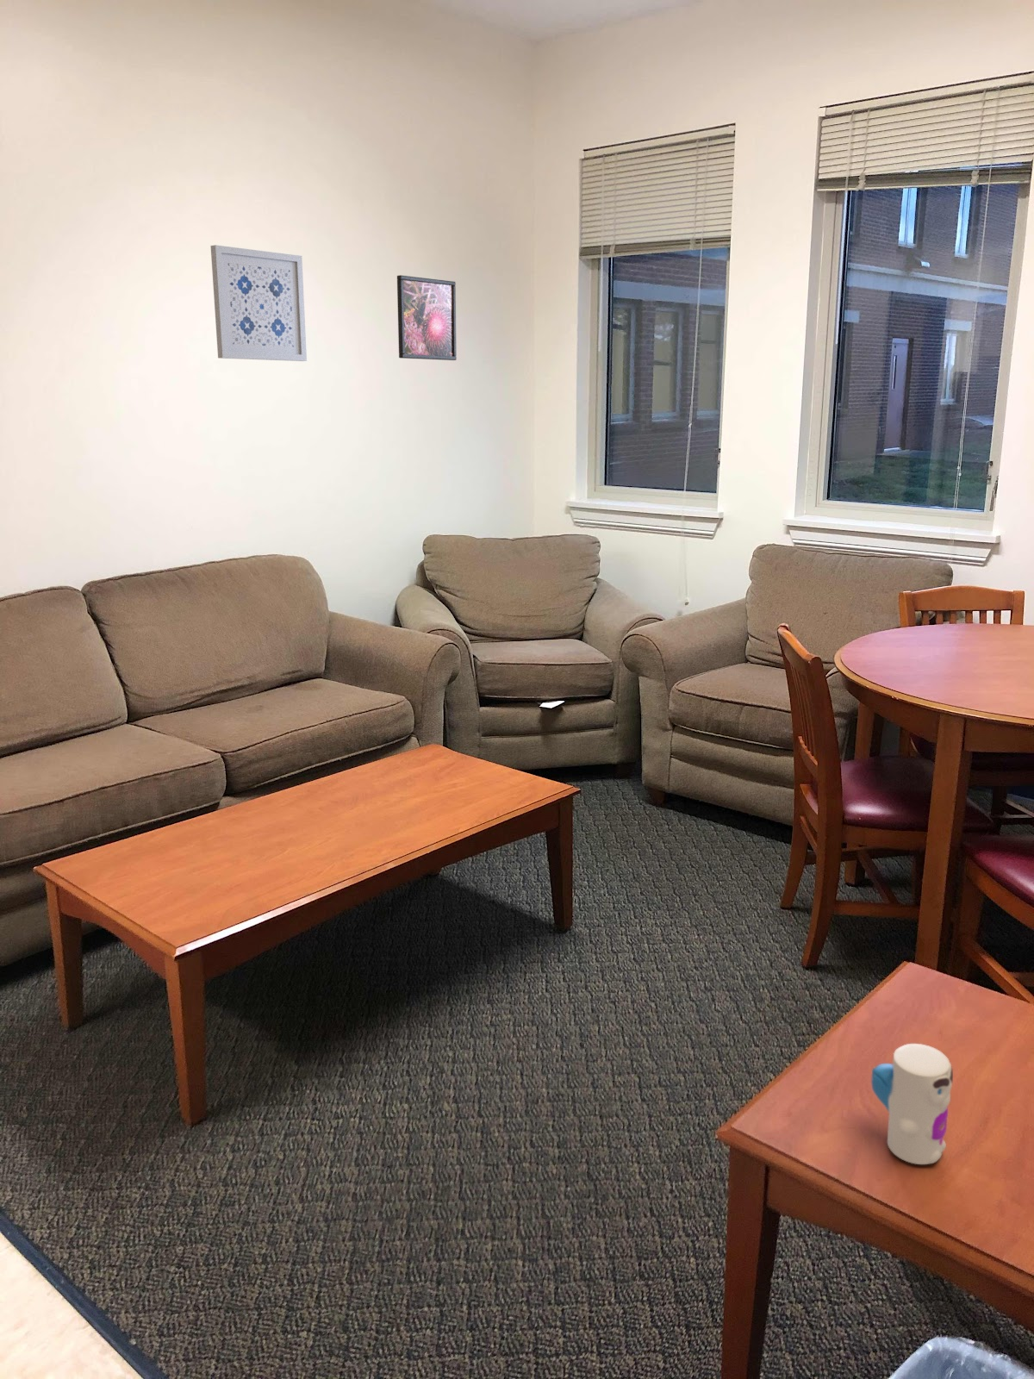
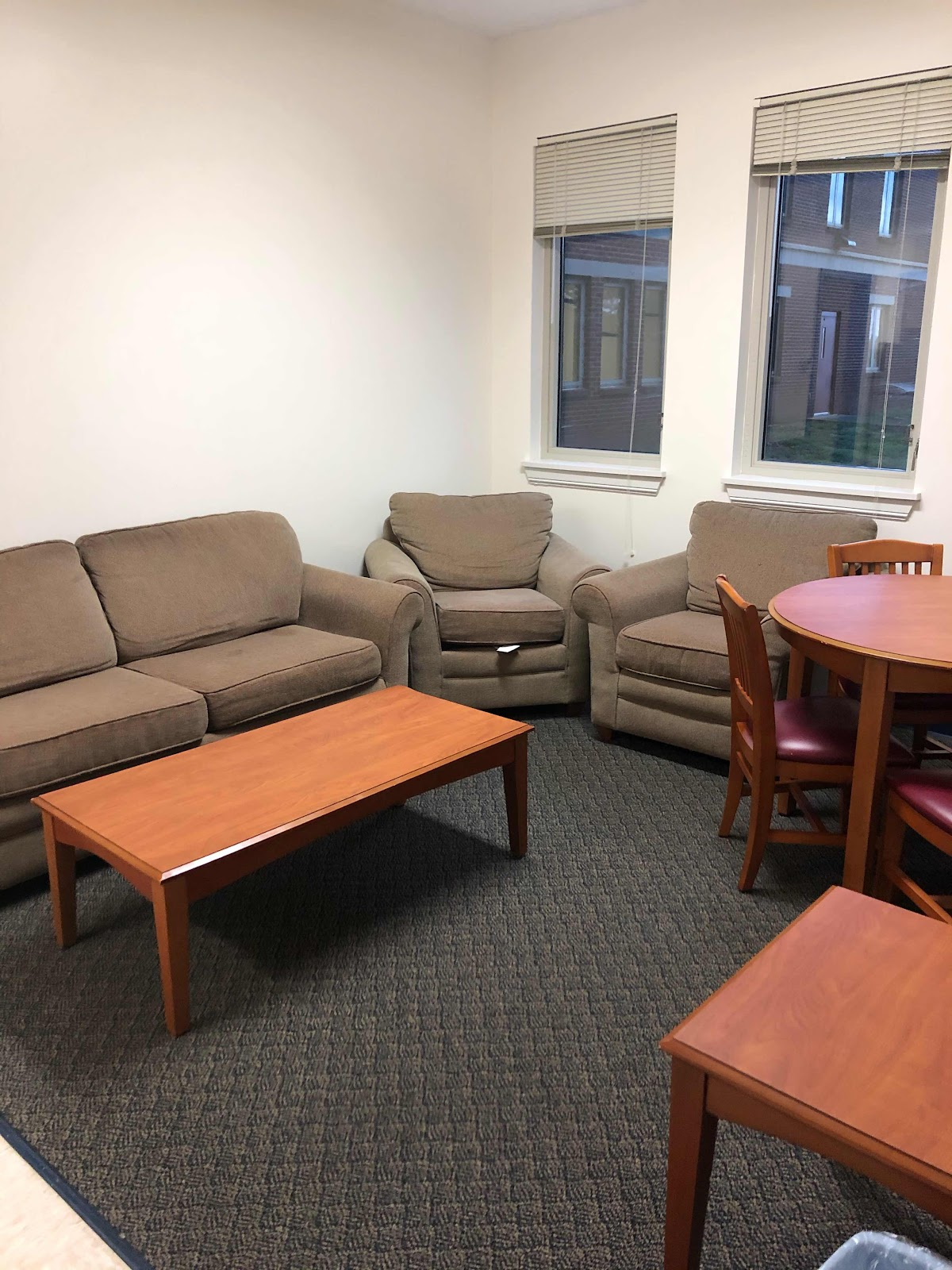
- toy (910, 1097)
- wall art (261, 306)
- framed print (427, 319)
